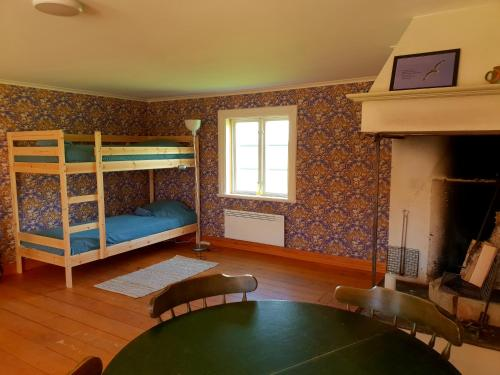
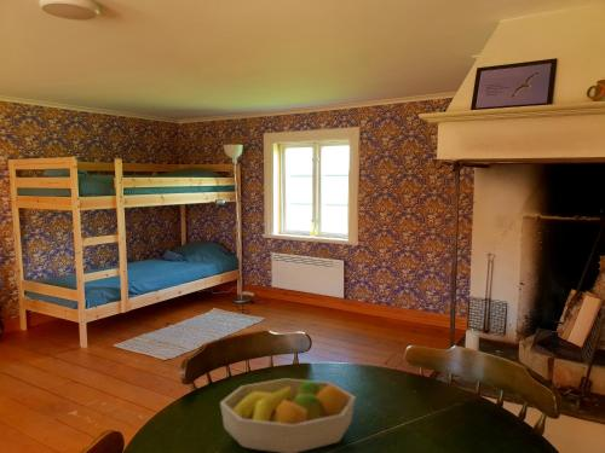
+ fruit bowl (288, 408)
